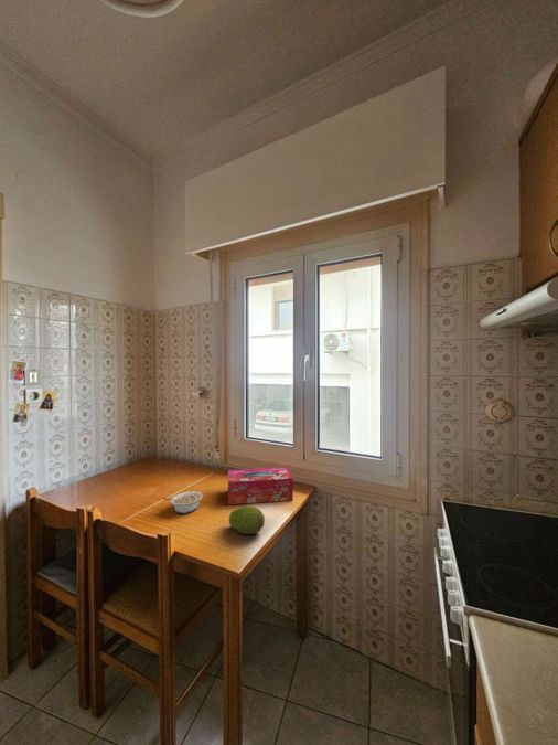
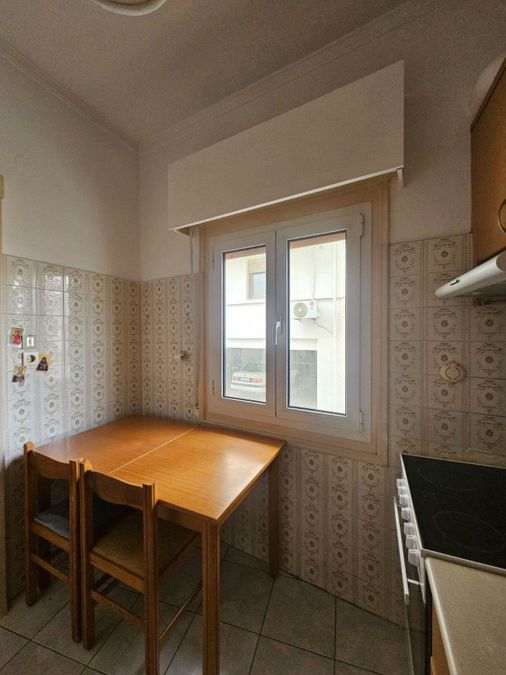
- tissue box (259, 485)
- fruit (245, 519)
- legume (185, 502)
